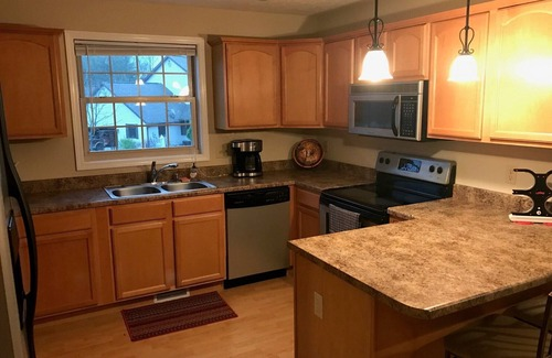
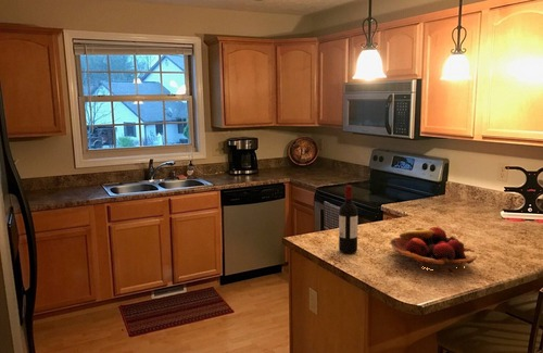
+ fruit basket (430, 245)
+ wine bottle (348, 218)
